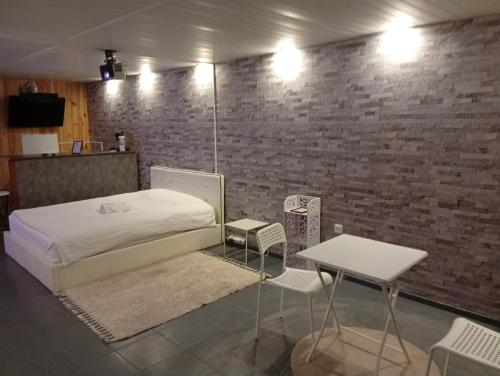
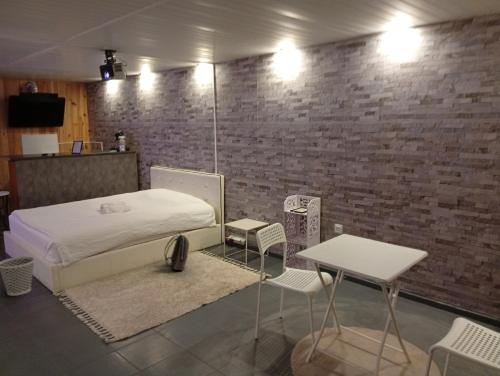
+ wastebasket (17, 276)
+ backpack (176, 250)
